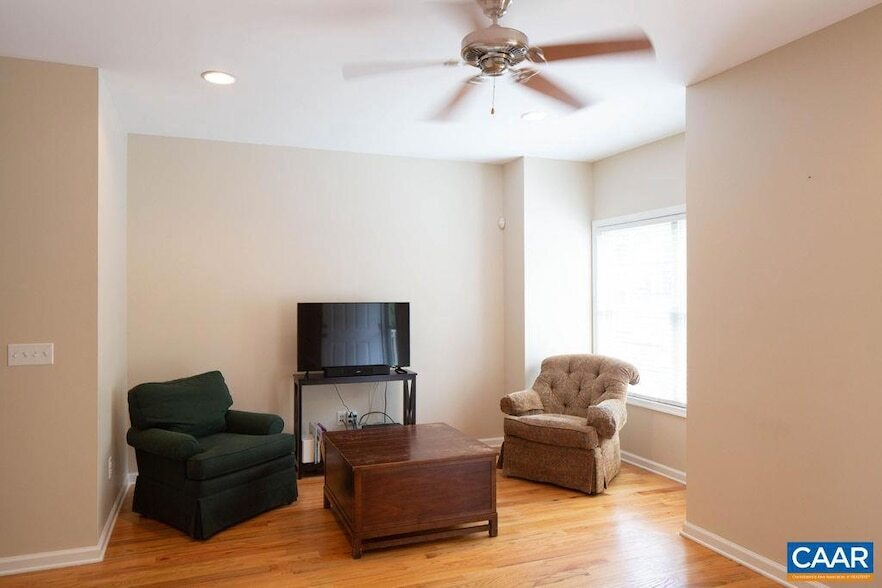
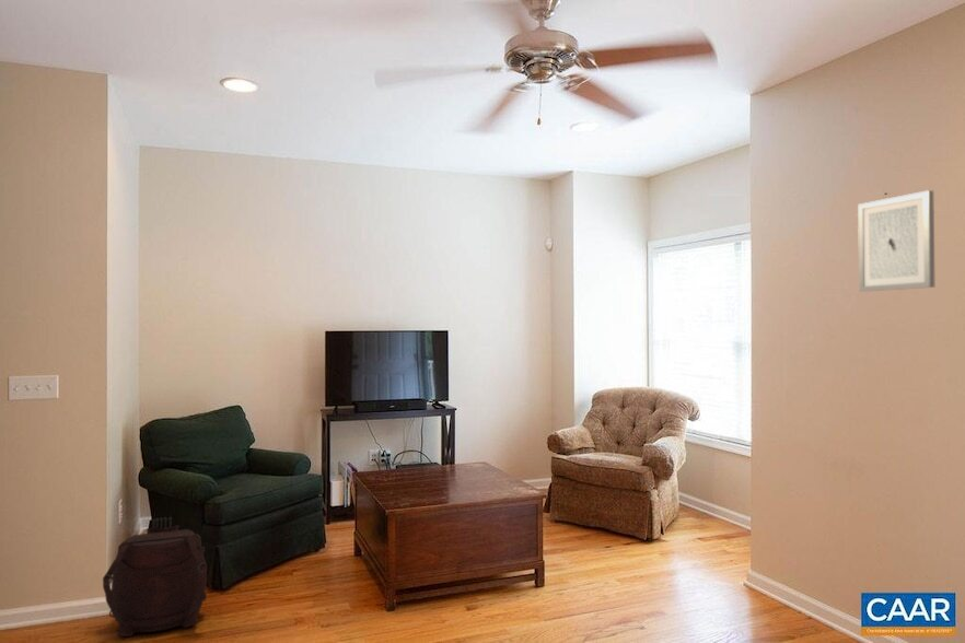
+ wall art (894, 243)
+ backpack (160, 574)
